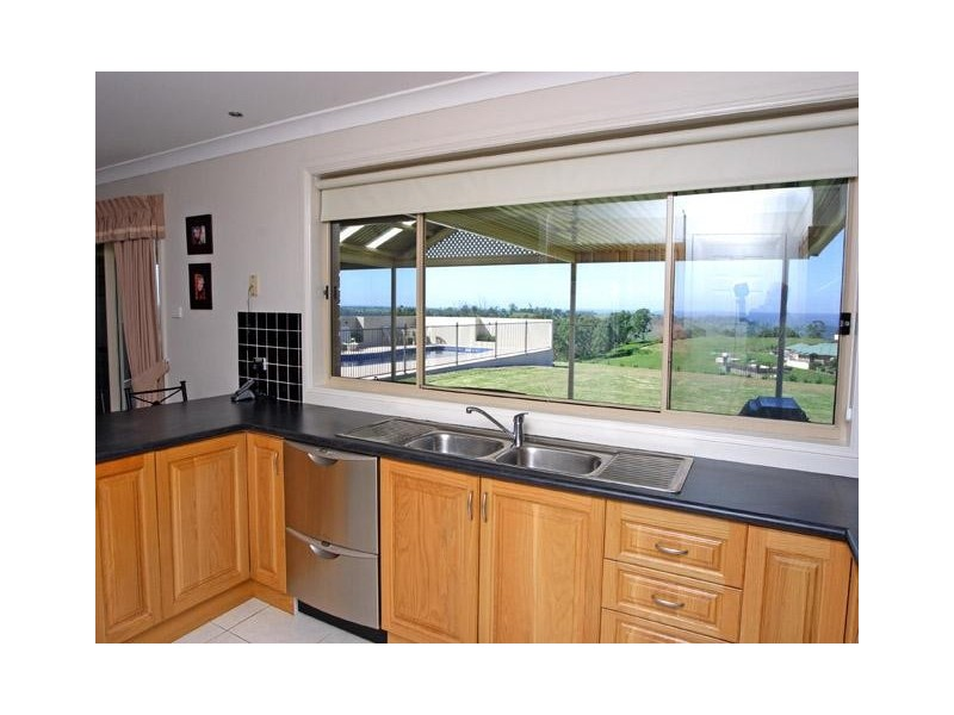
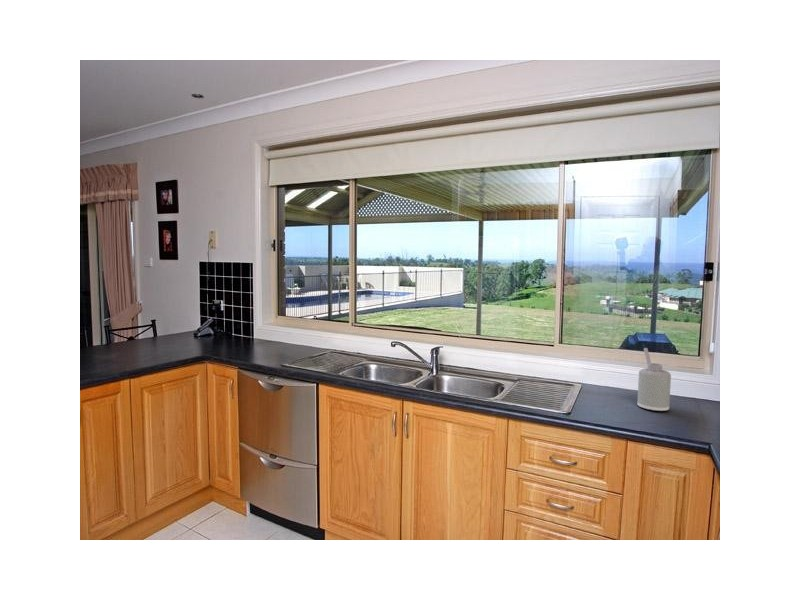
+ soap dispenser (651, 378)
